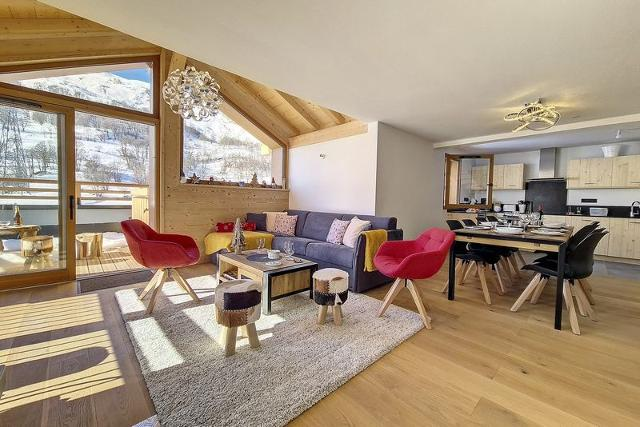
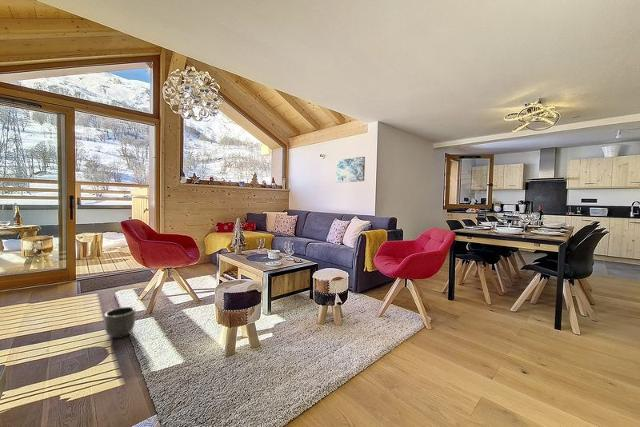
+ wall art (349, 170)
+ planter (120, 323)
